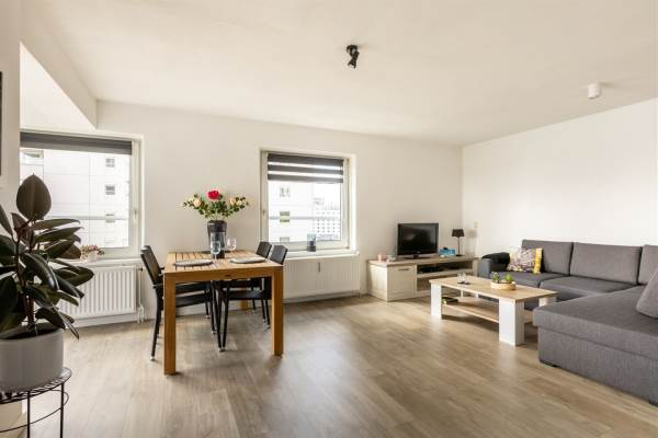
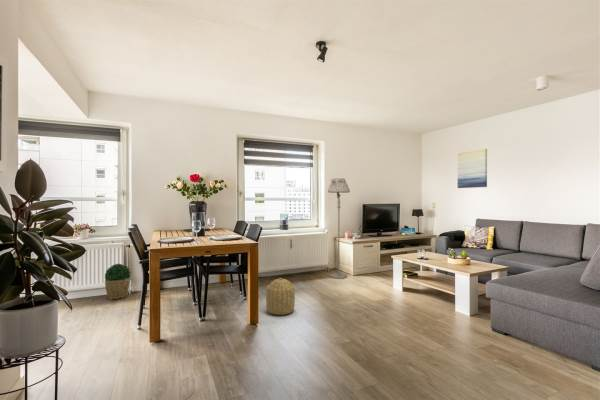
+ wall art (471, 169)
+ potted plant (117, 280)
+ floor lamp (338, 227)
+ basket (280, 294)
